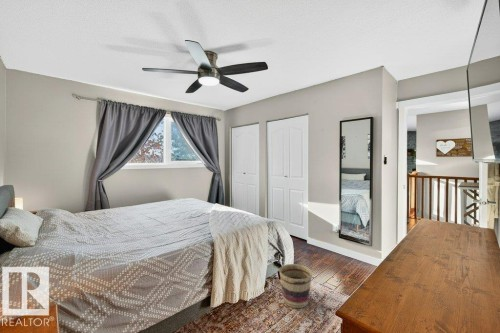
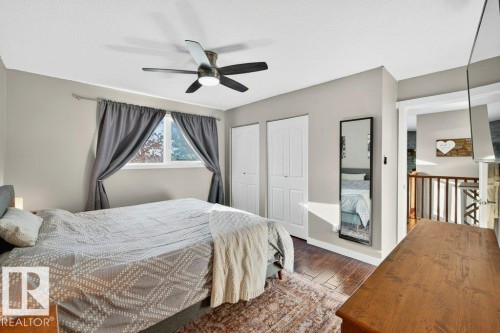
- basket (295, 285)
